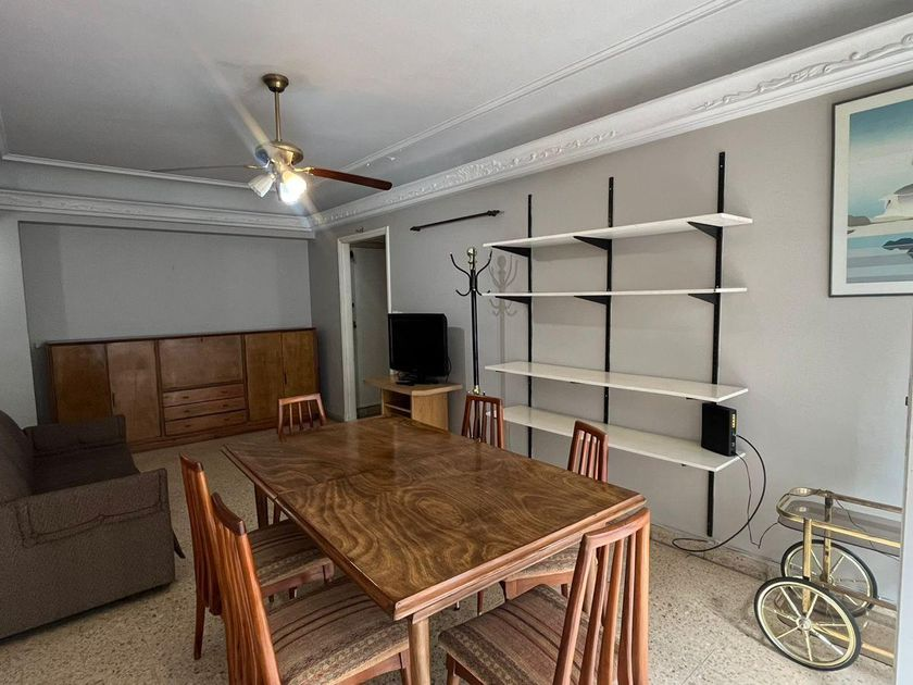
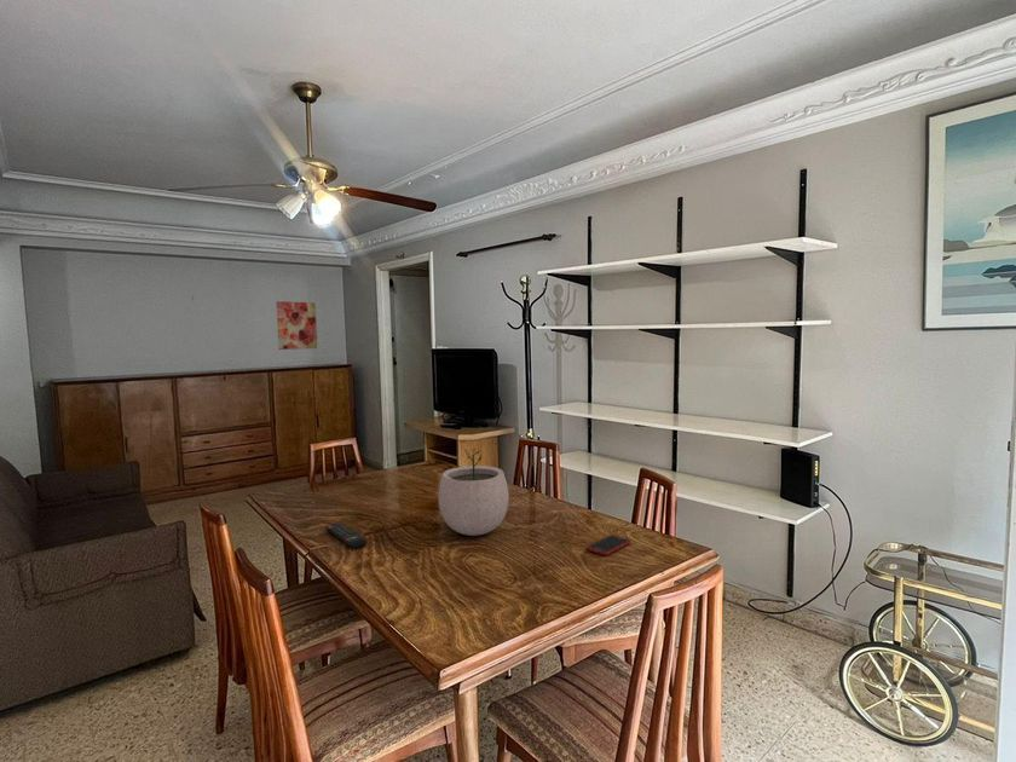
+ remote control (345, 535)
+ cell phone (608, 544)
+ plant pot (473, 489)
+ wall art (296, 325)
